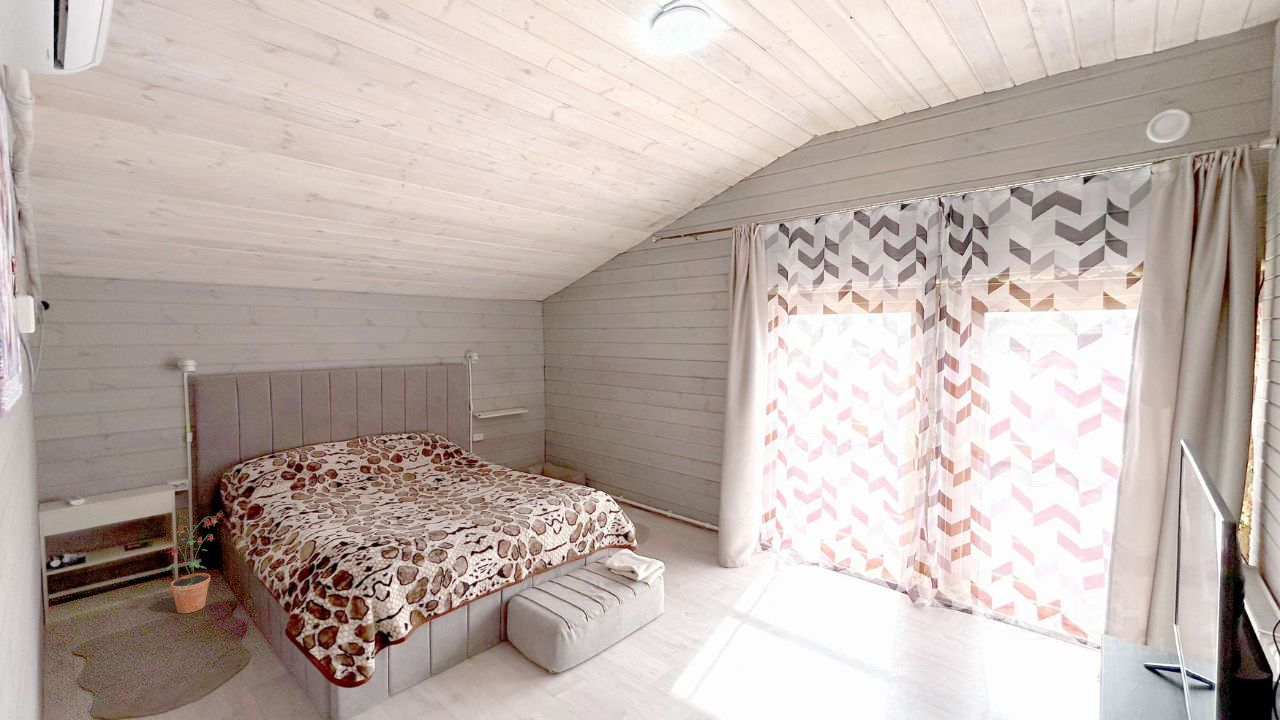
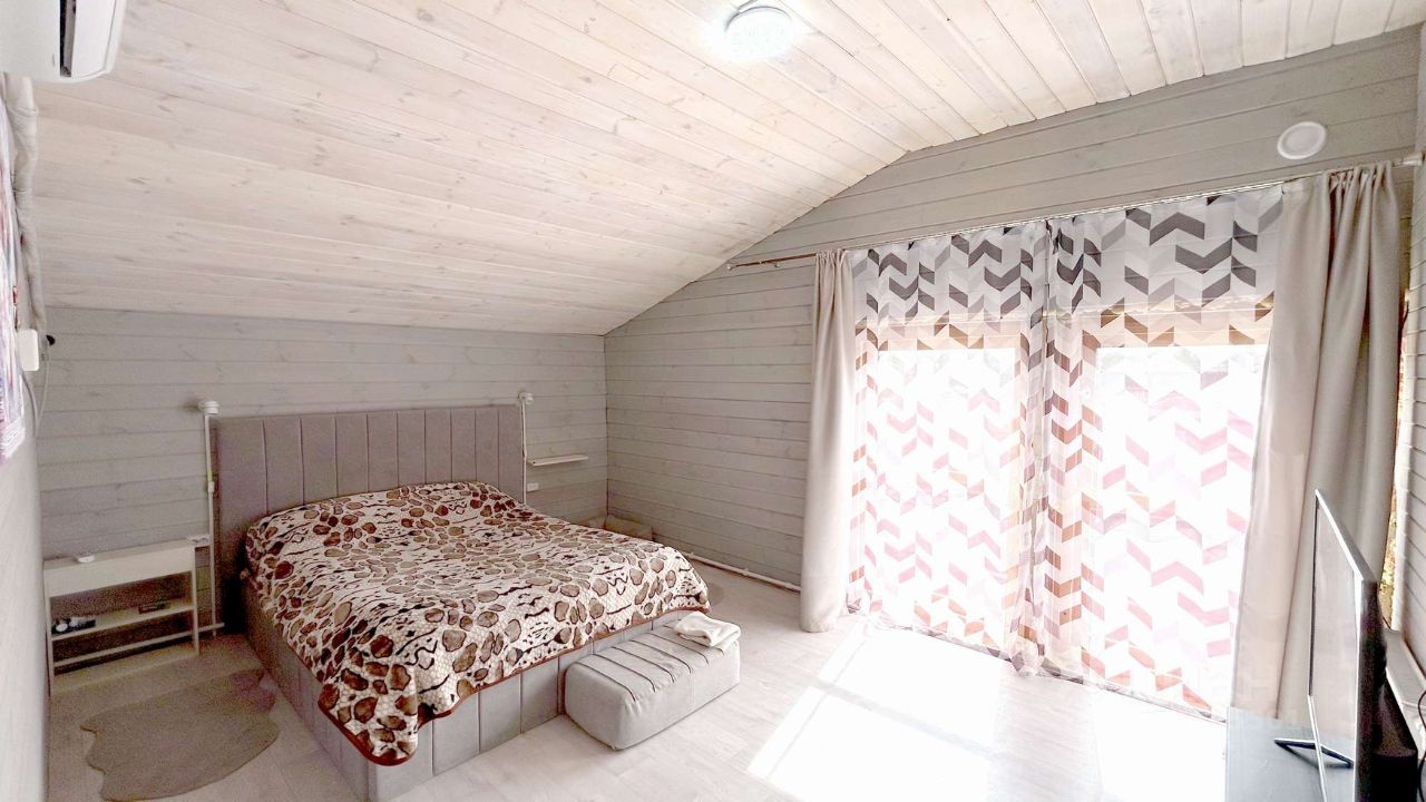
- potted plant (191, 563)
